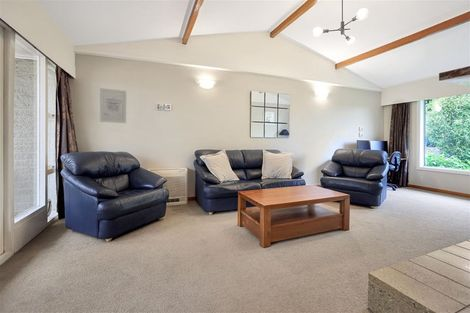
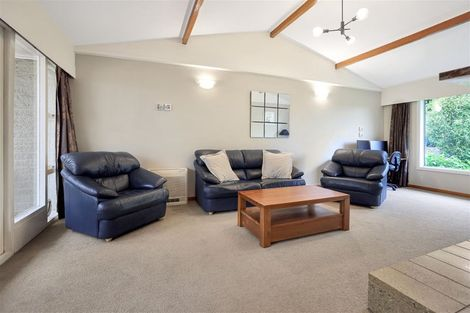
- wall art (113, 106)
